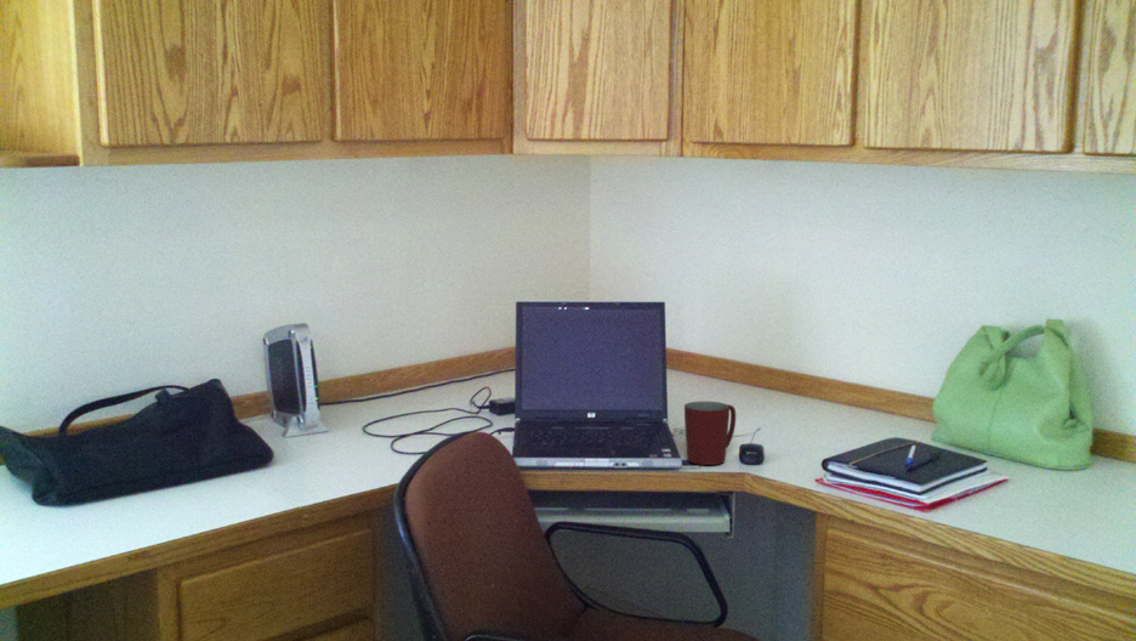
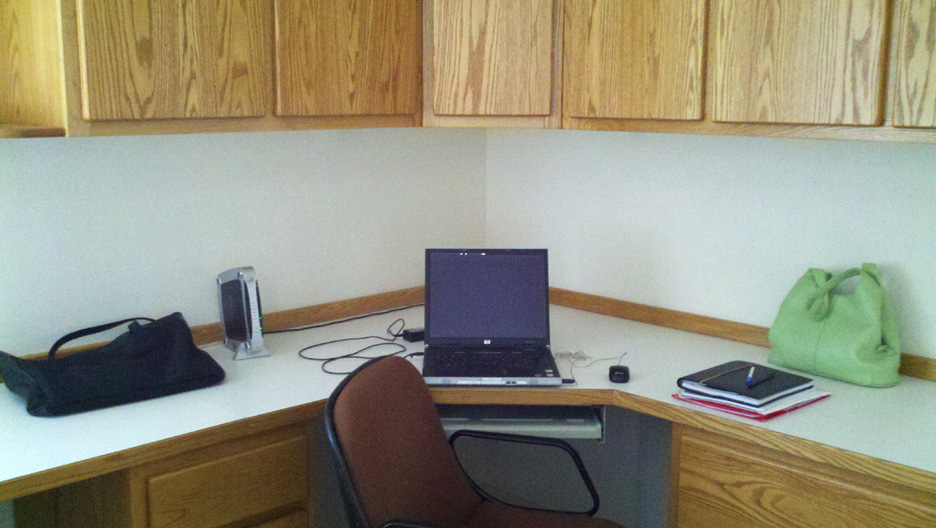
- mug (711, 431)
